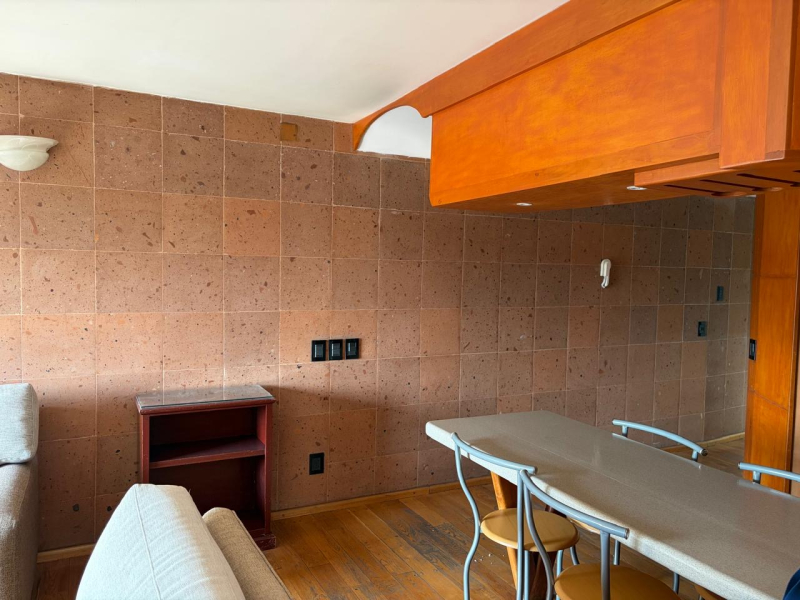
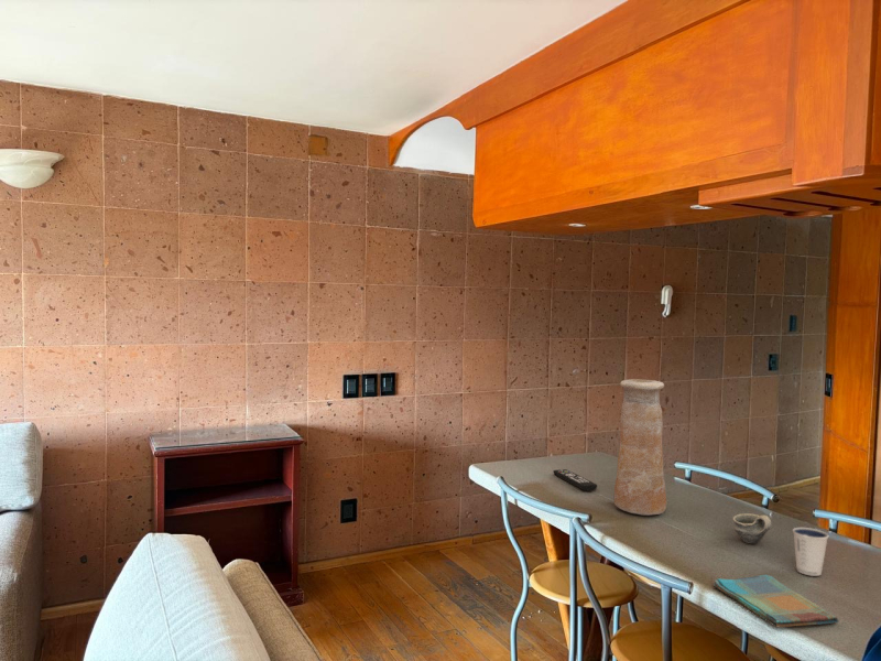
+ dish towel (772, 599)
+ dixie cup (809, 552)
+ vase (642, 445)
+ cup (751, 527)
+ remote control (574, 479)
